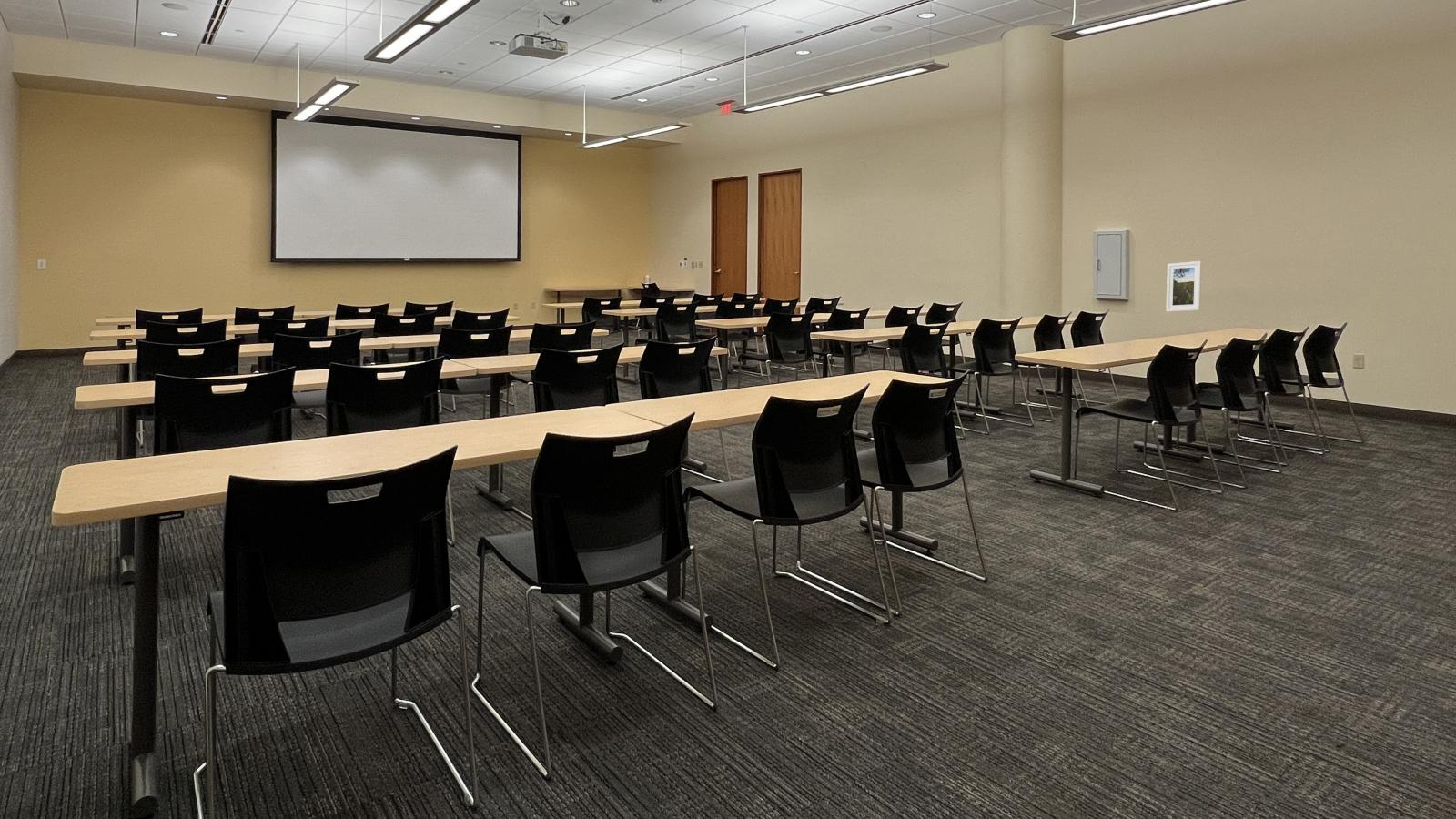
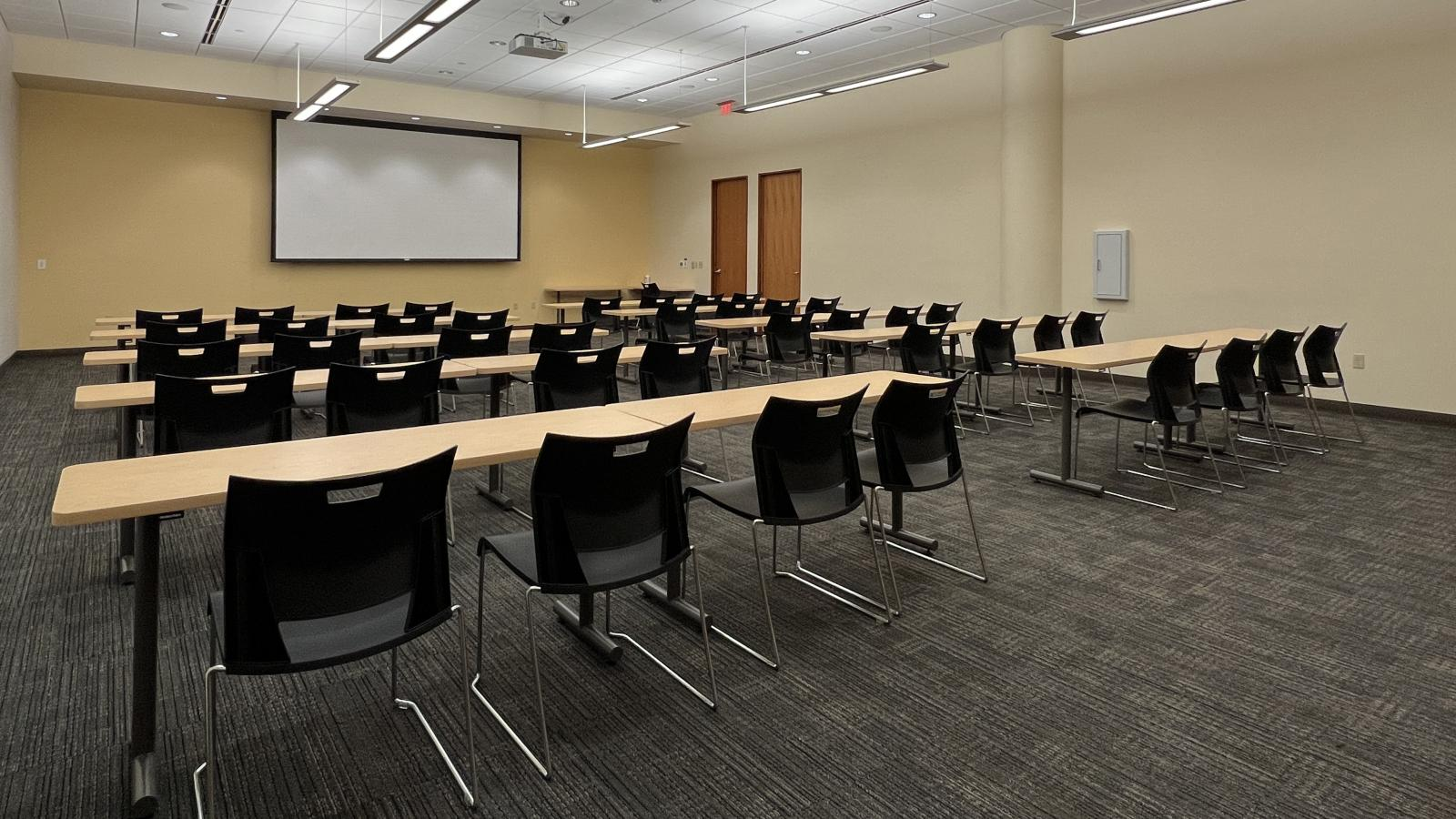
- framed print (1183, 287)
